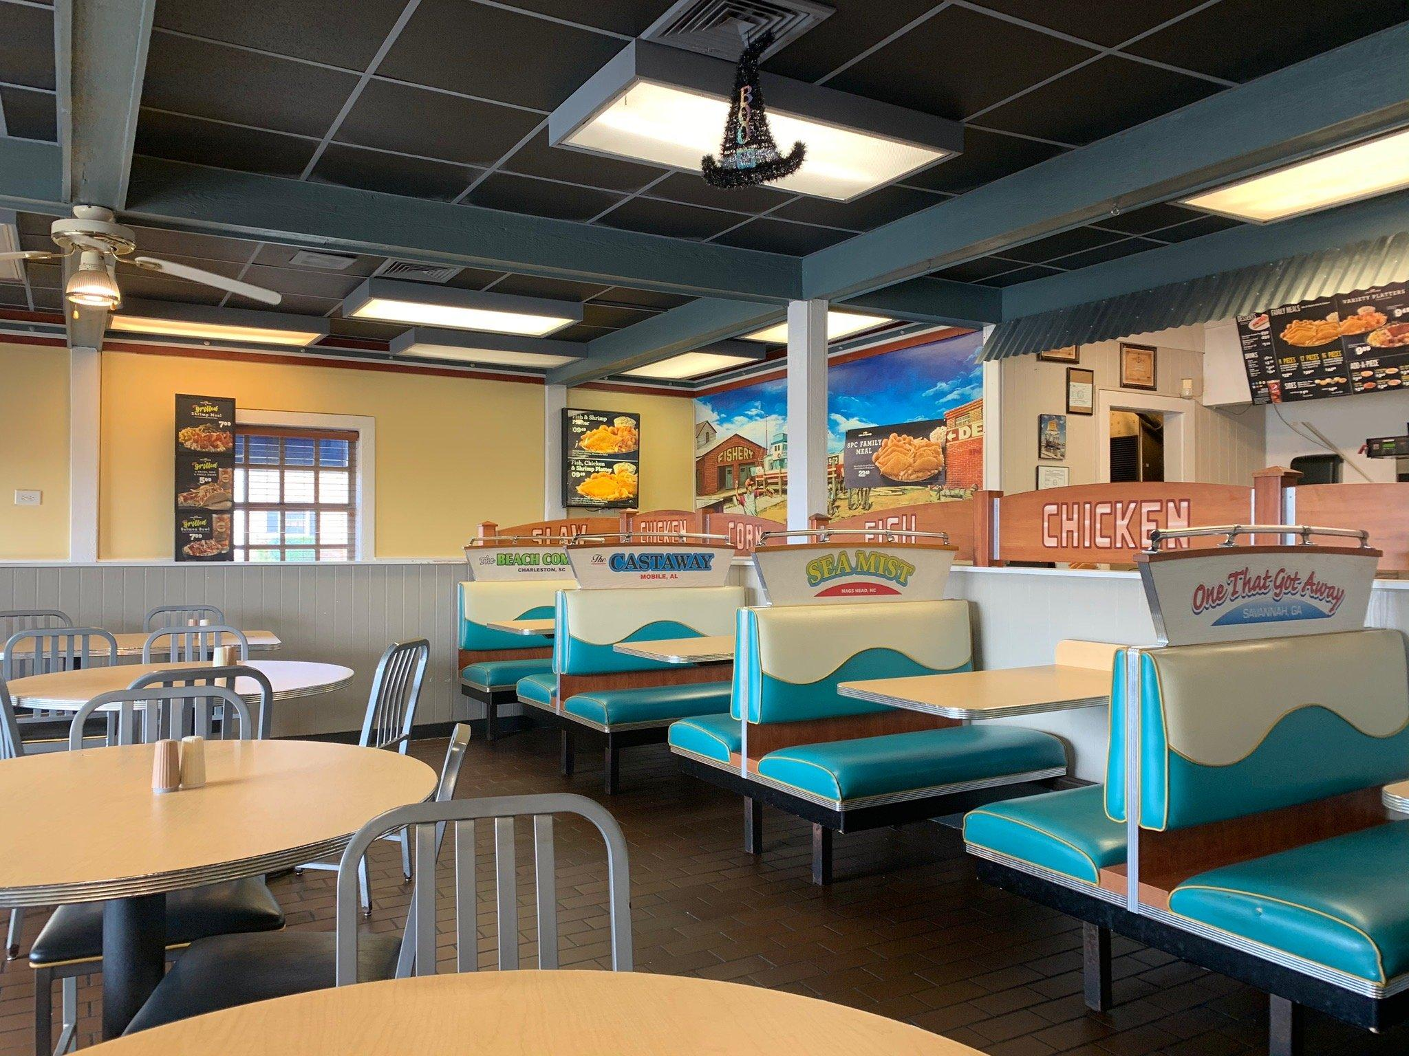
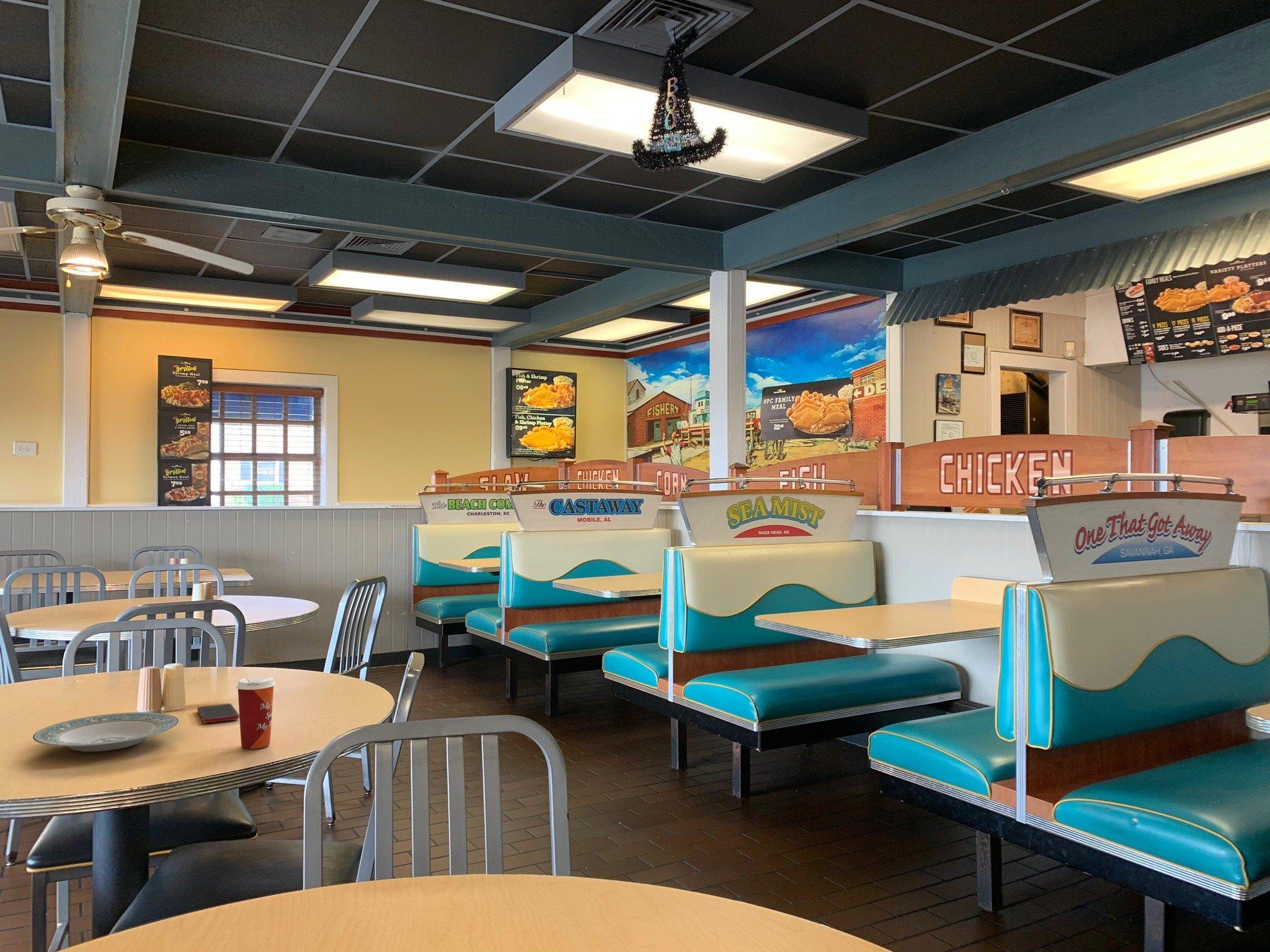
+ paper cup (255, 712)
+ plate (108, 735)
+ cell phone (218, 713)
